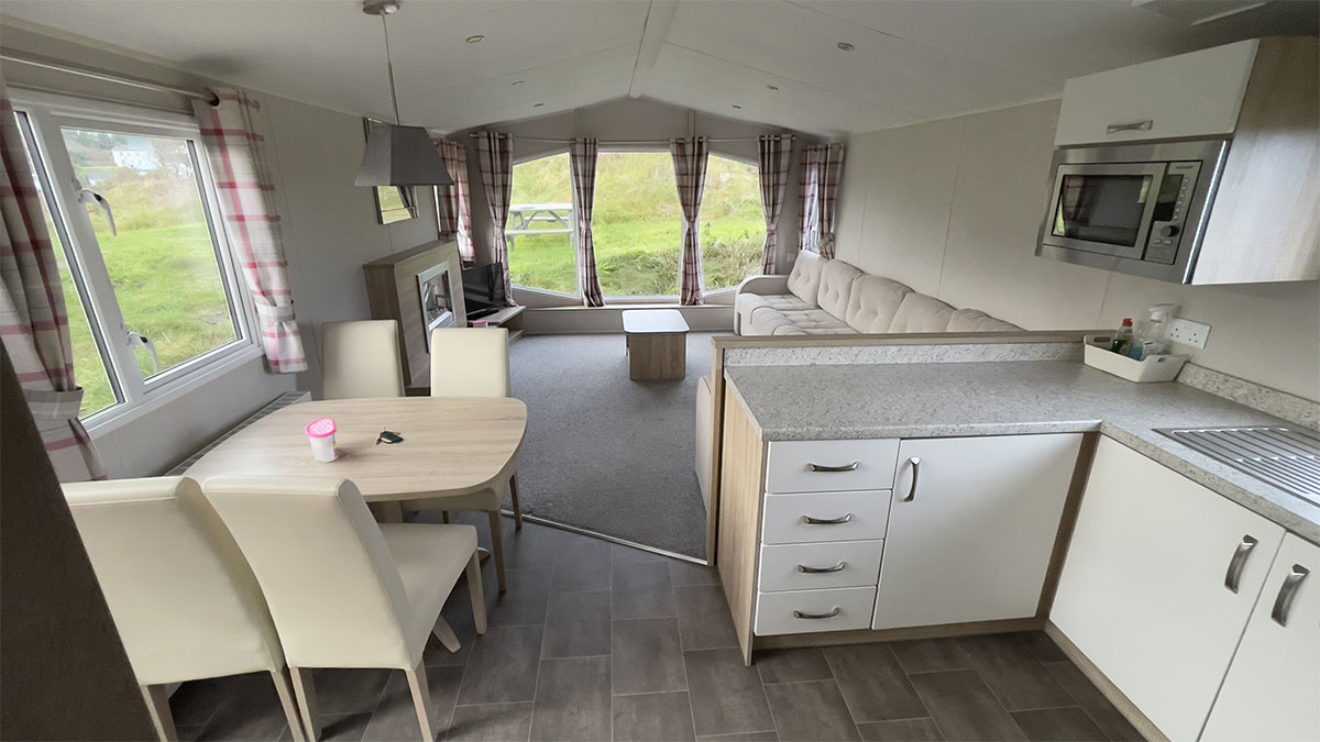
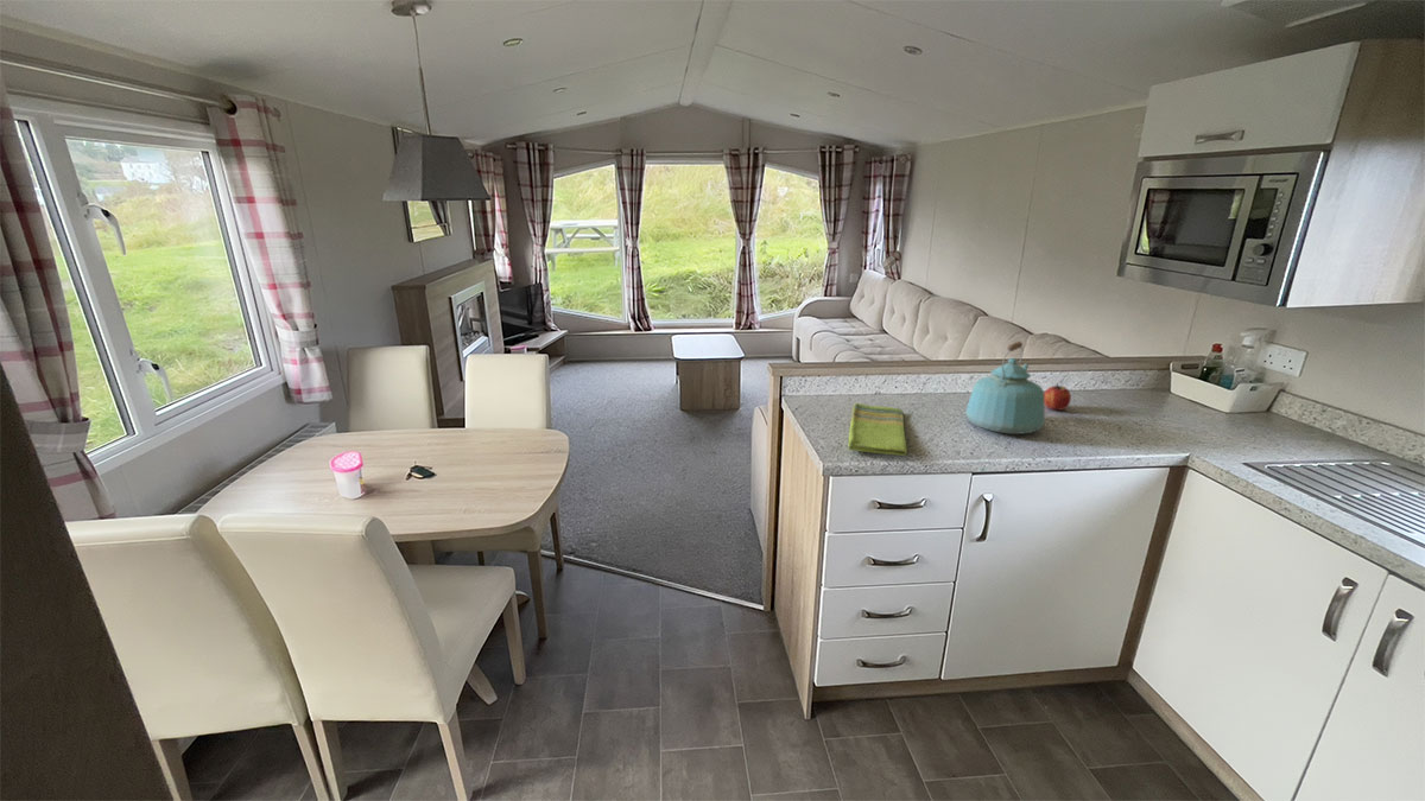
+ dish towel (876, 426)
+ fruit (1057, 396)
+ kettle (1011, 383)
